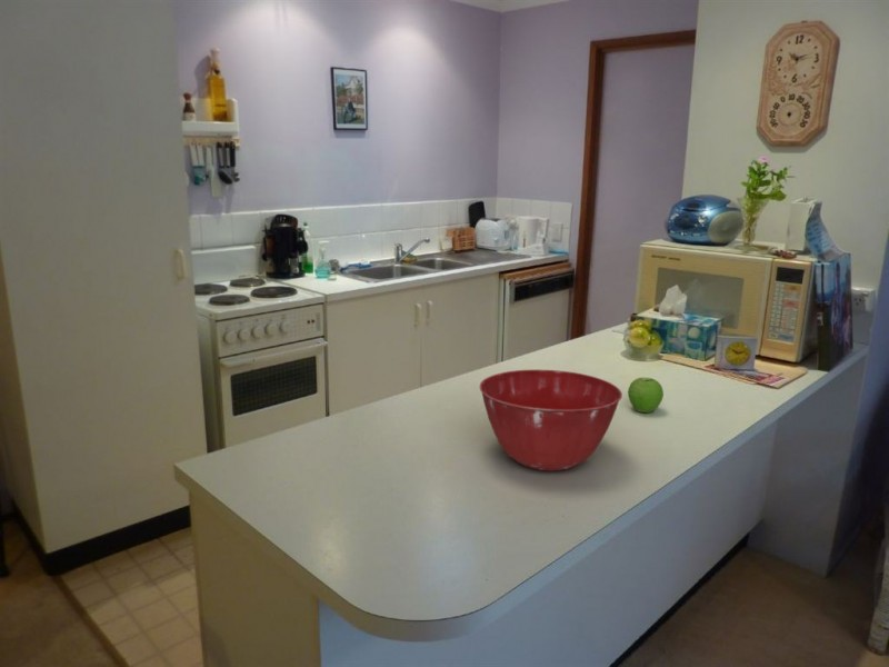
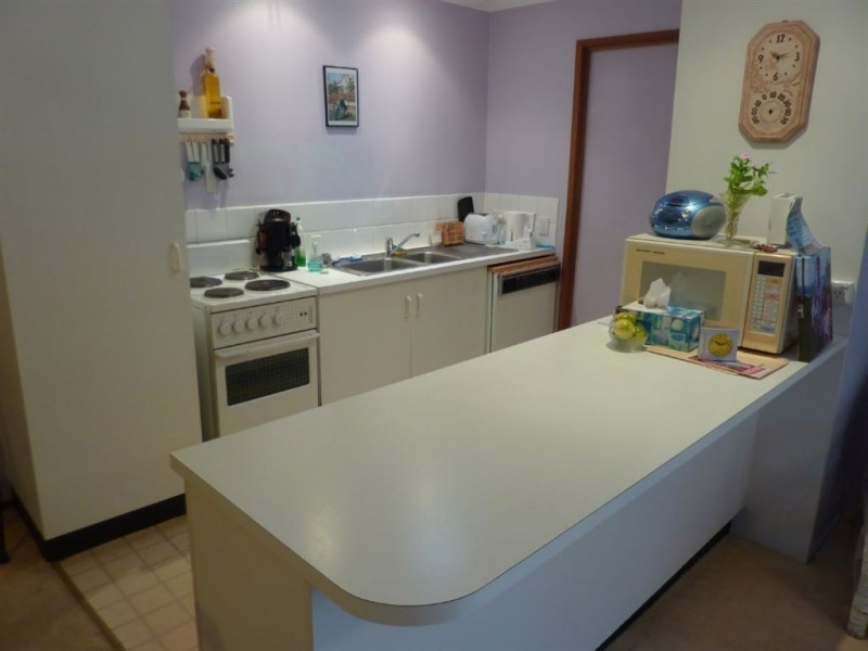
- mixing bowl (548, 422)
- fruit (645, 395)
